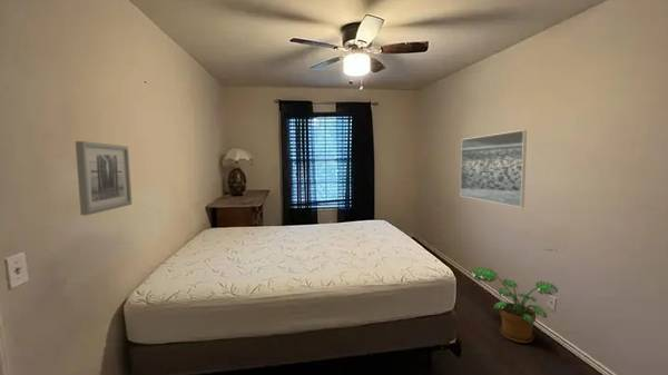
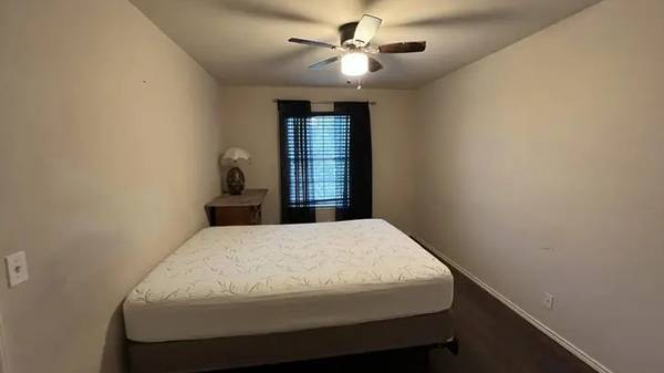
- potted plant (512, 303)
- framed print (488, 168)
- wall art (107, 177)
